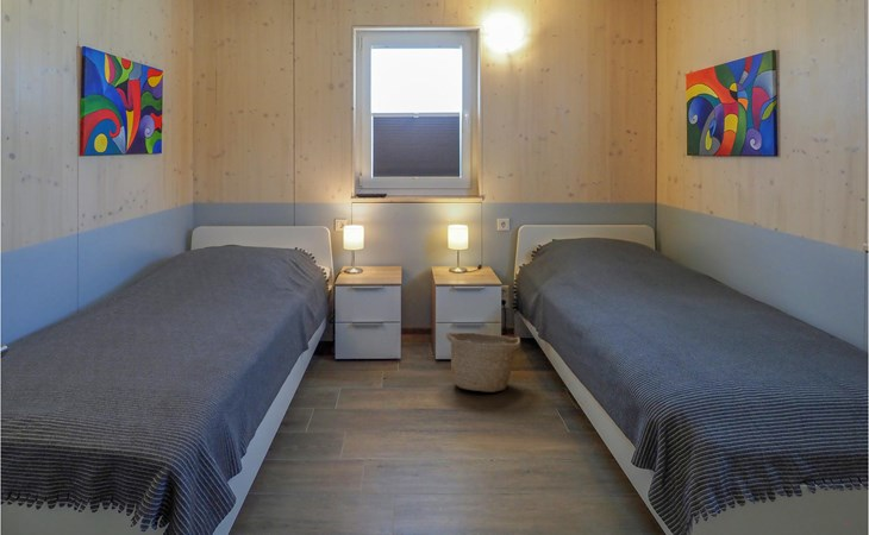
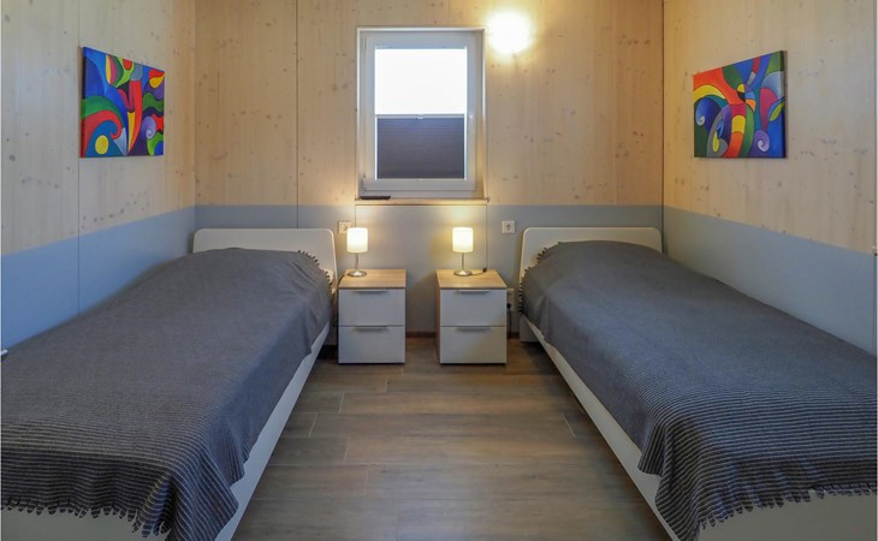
- basket (482, 358)
